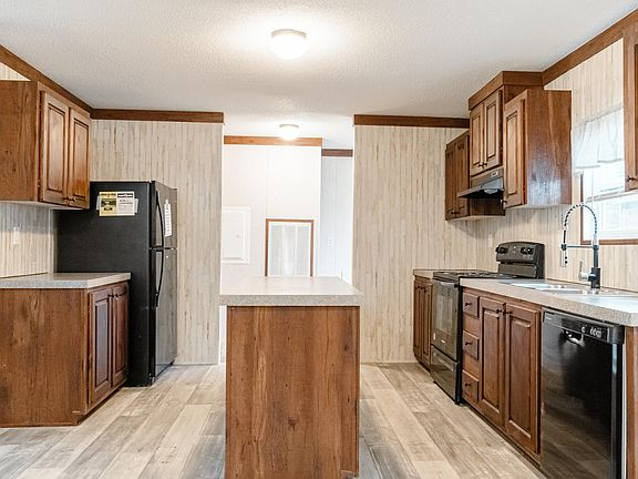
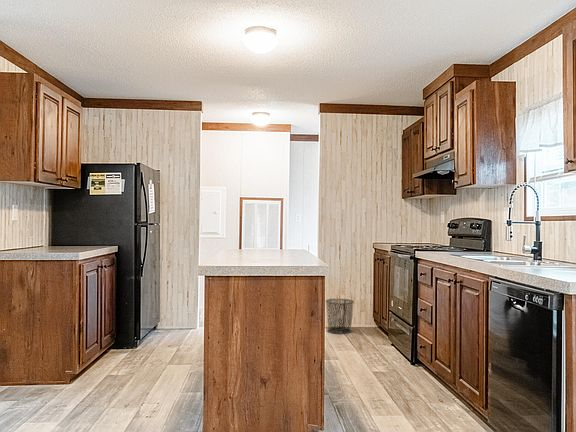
+ waste bin (339, 316)
